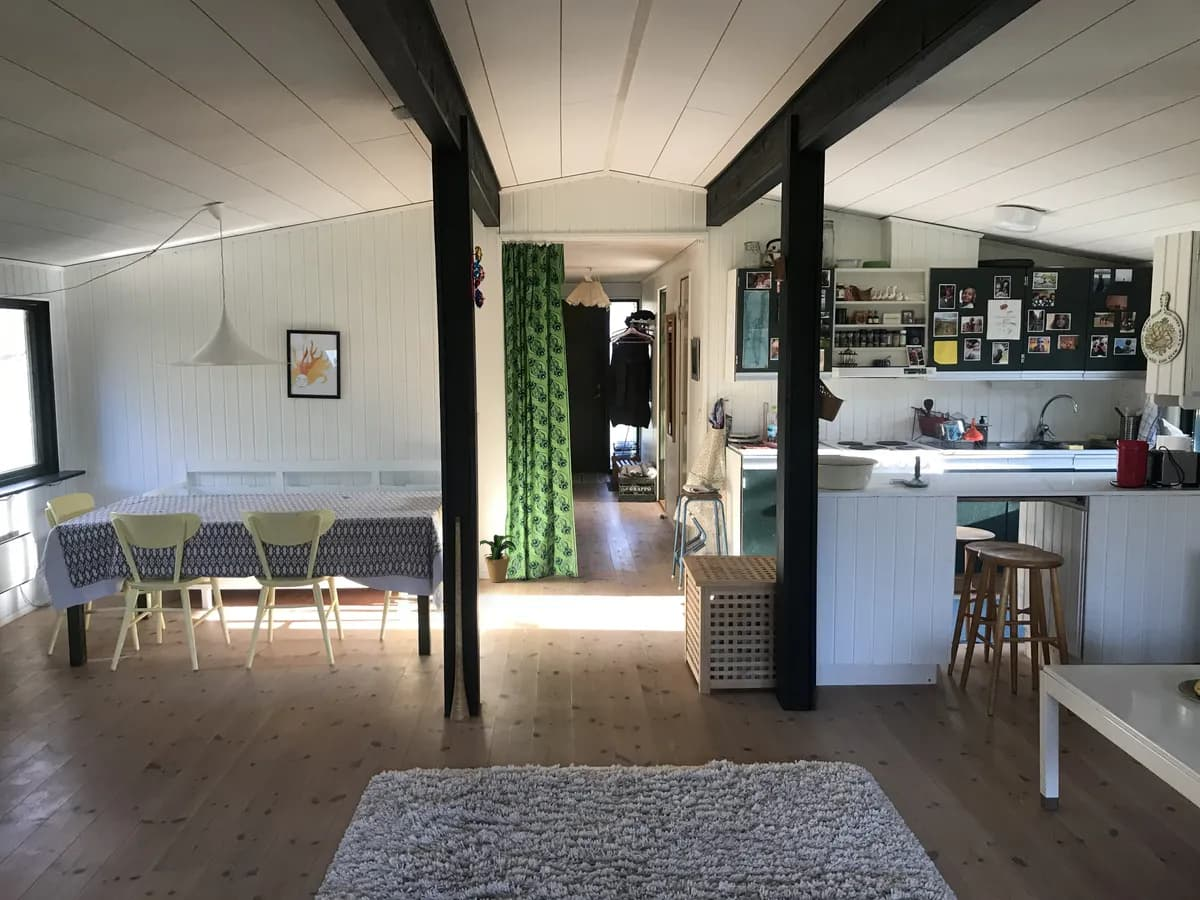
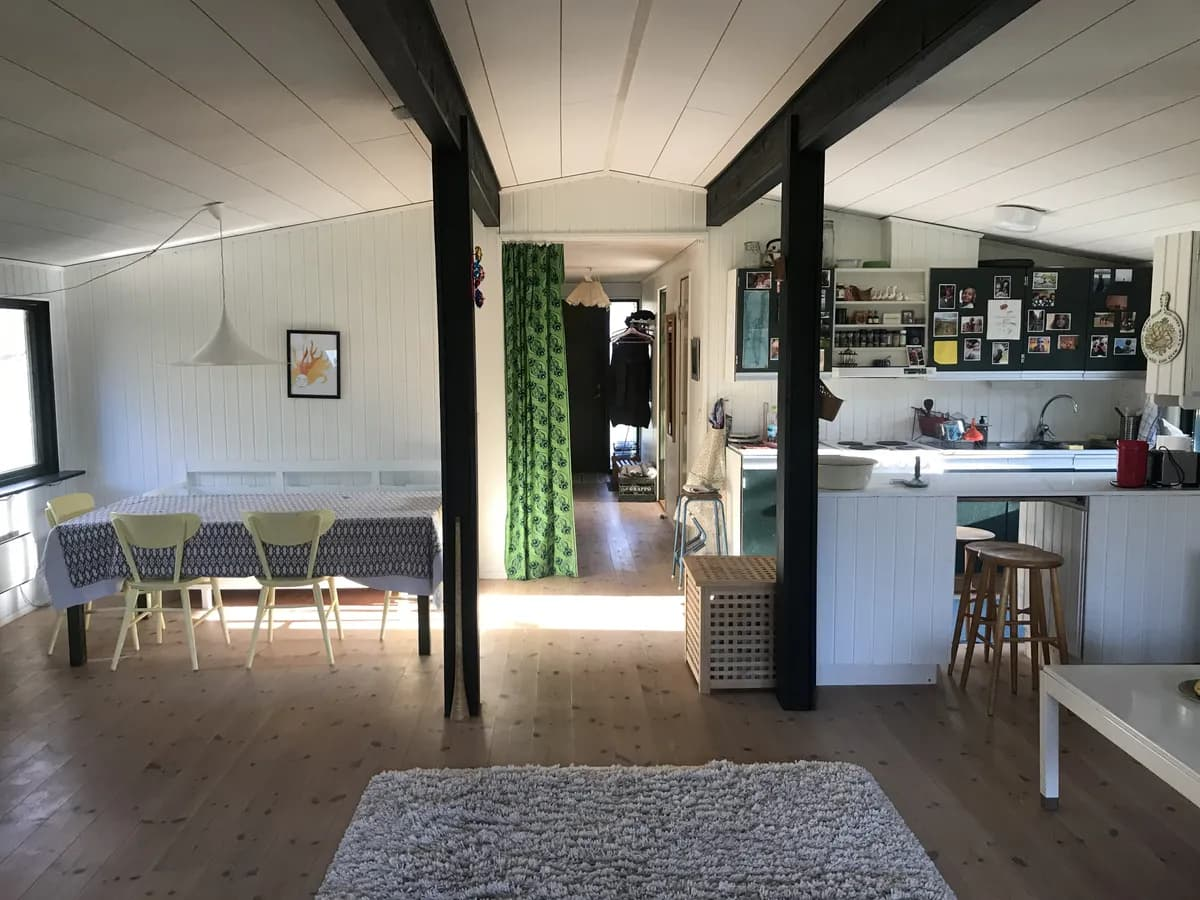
- potted plant (497, 558)
